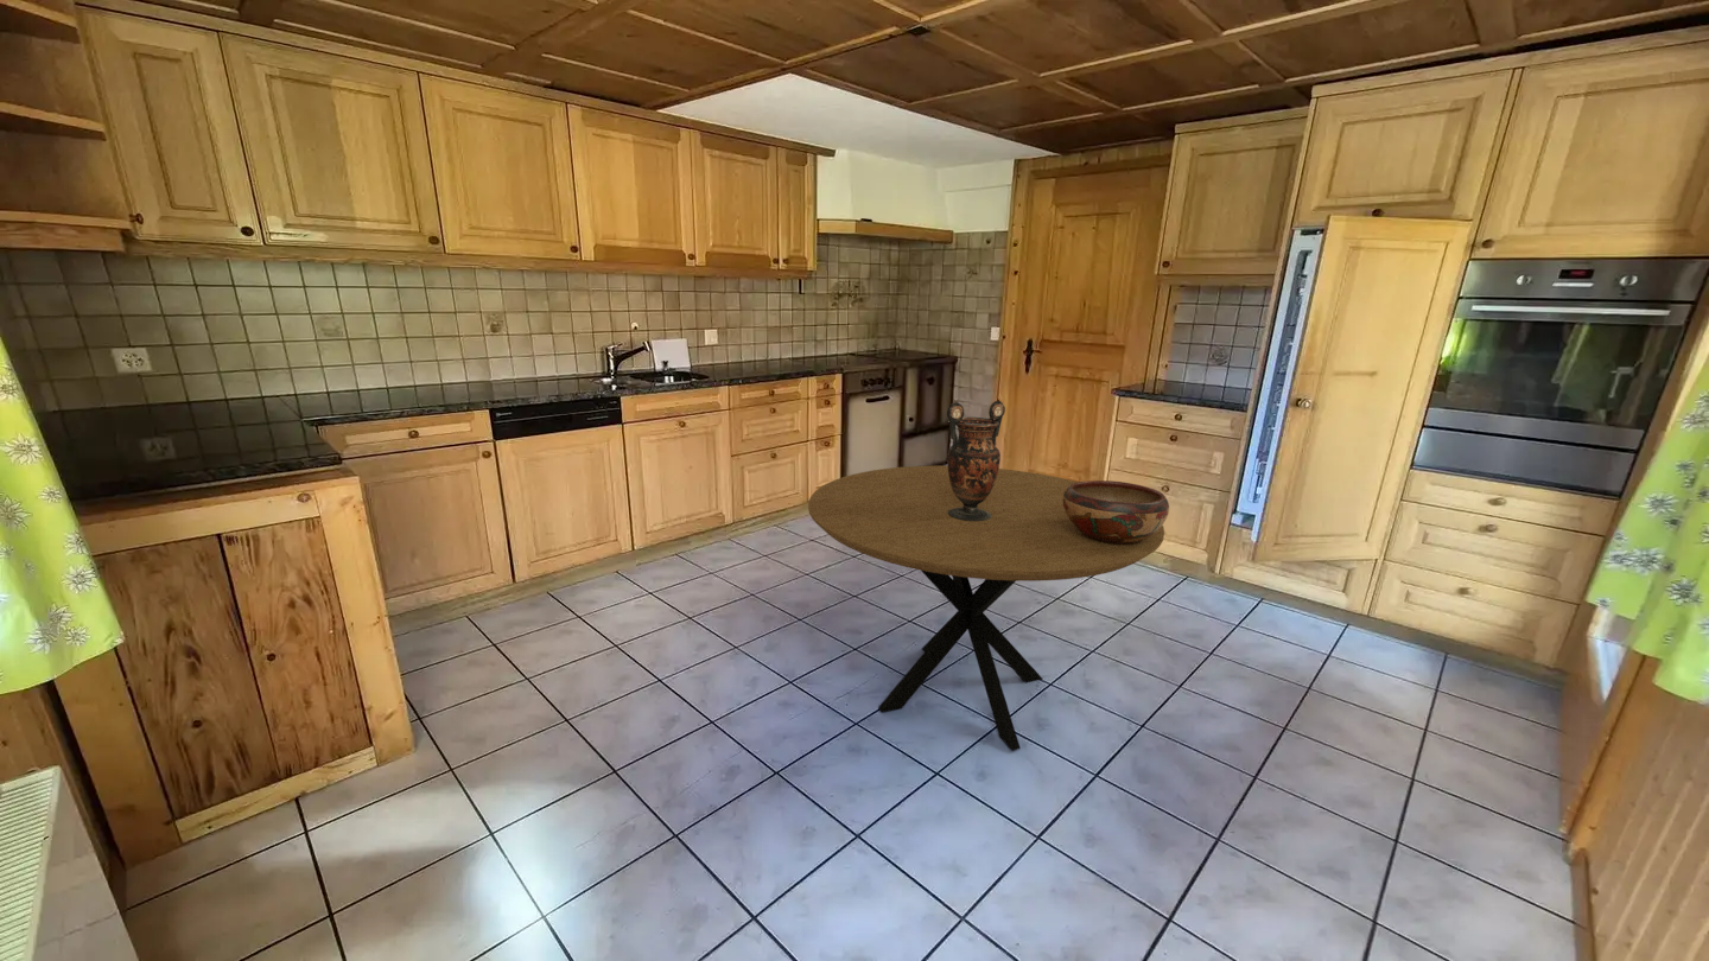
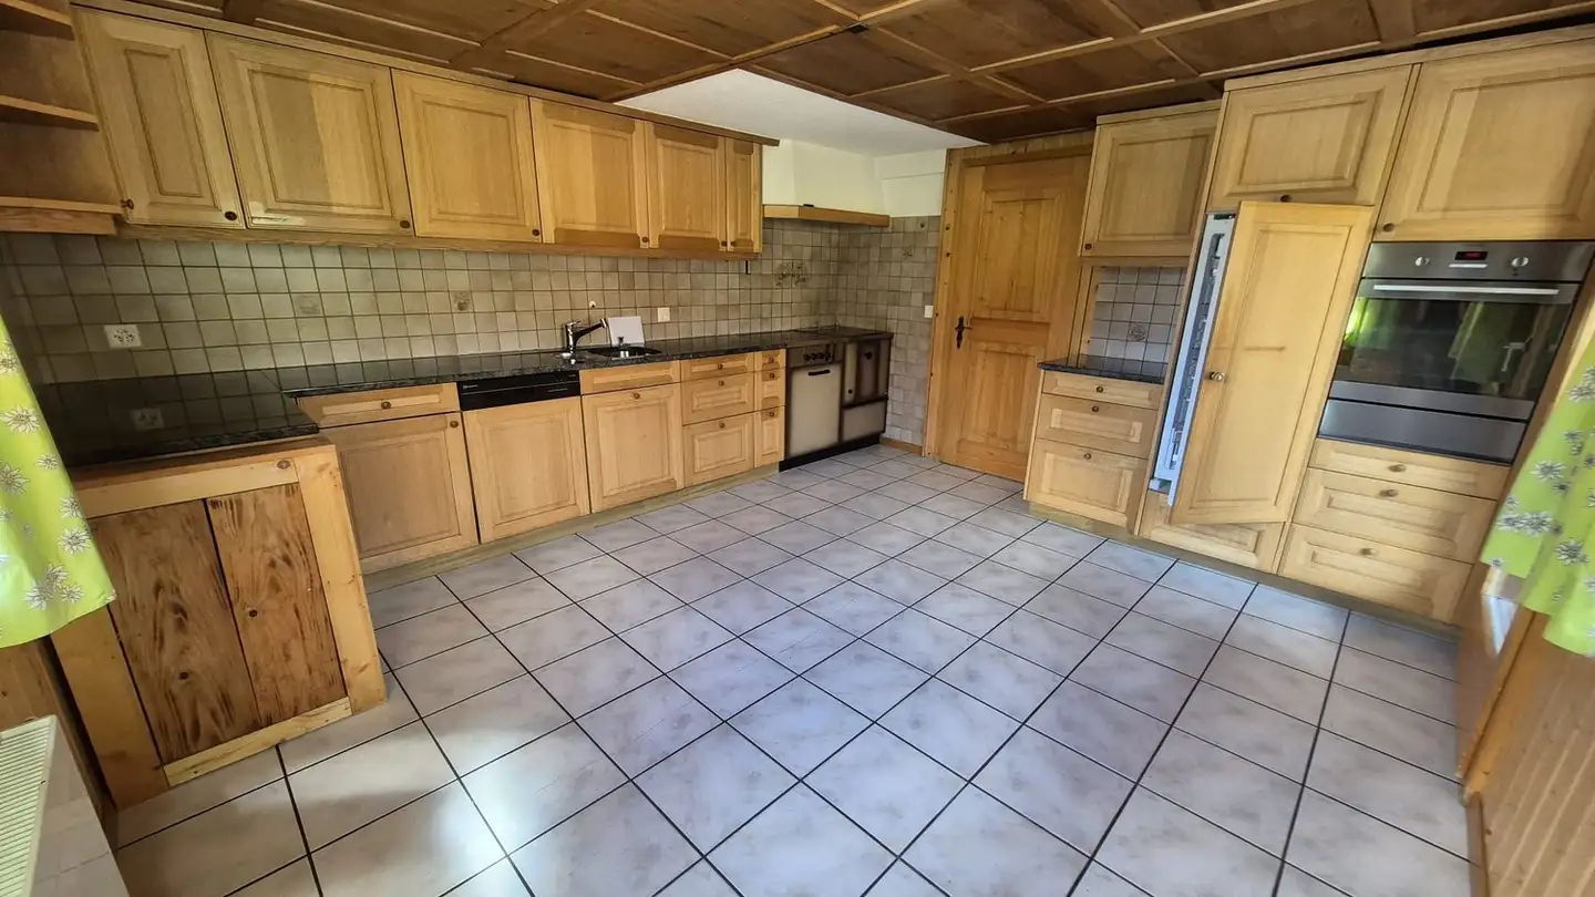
- dining table (971, 603)
- vase (973, 458)
- decorative bowl (1113, 511)
